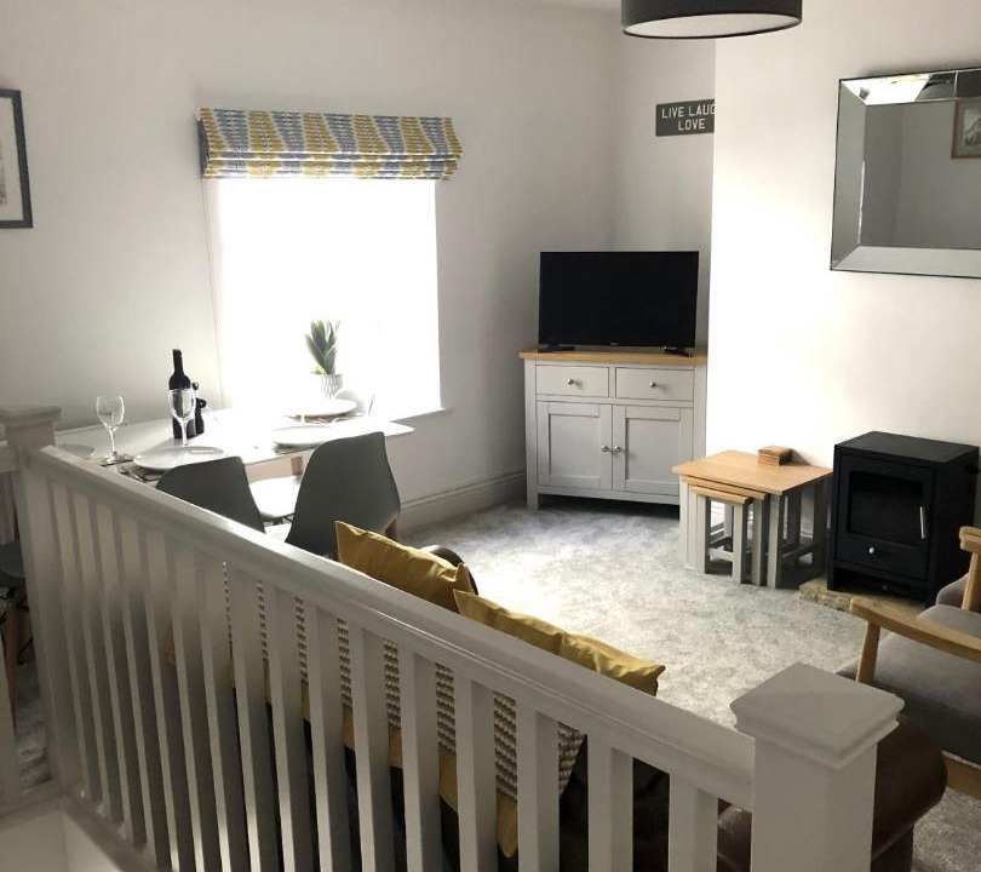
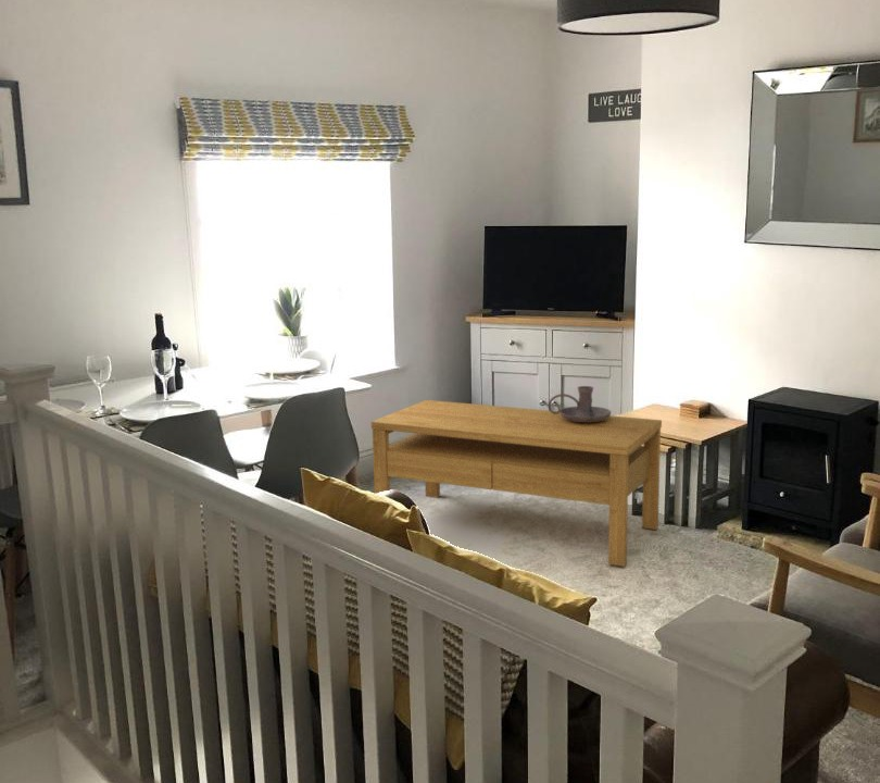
+ candle holder (579, 402)
+ coffee table (515, 474)
